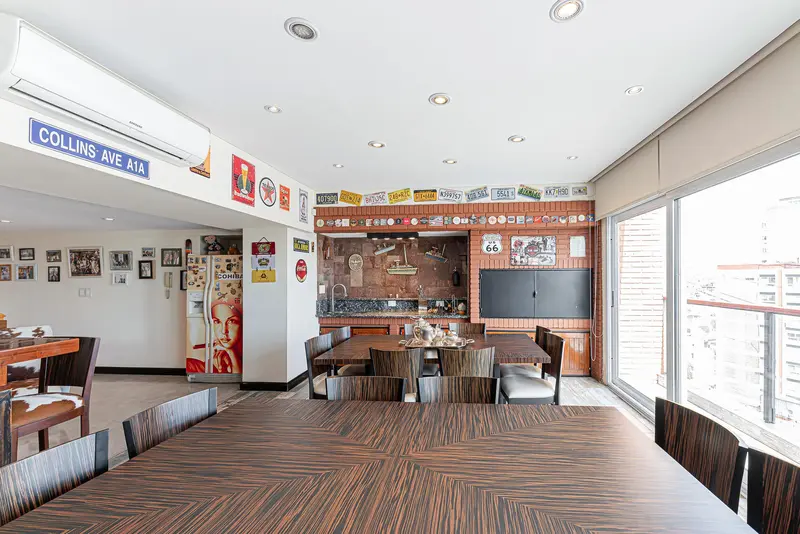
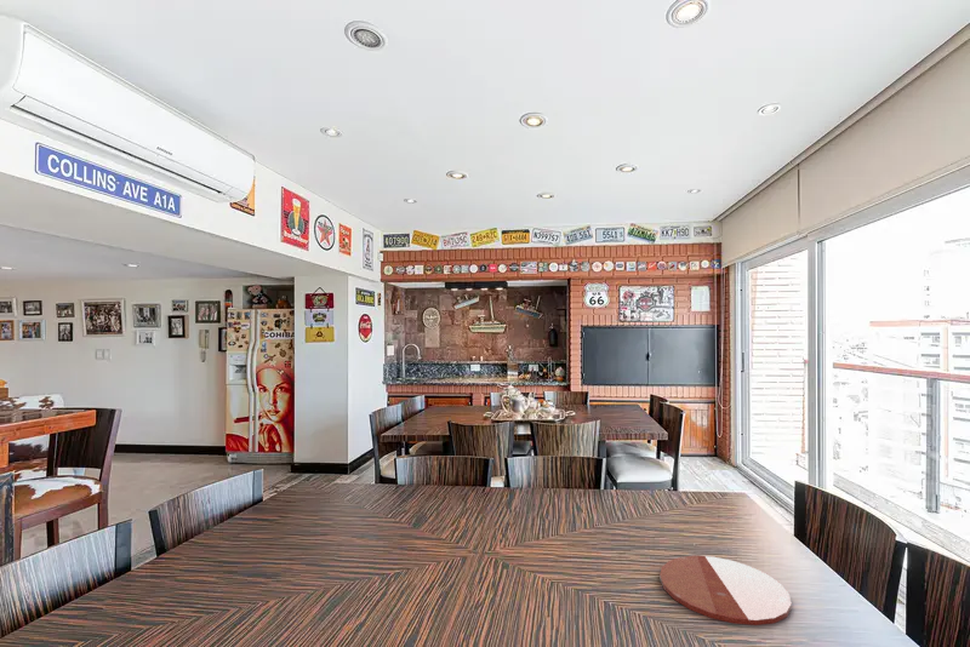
+ plate (721, 585)
